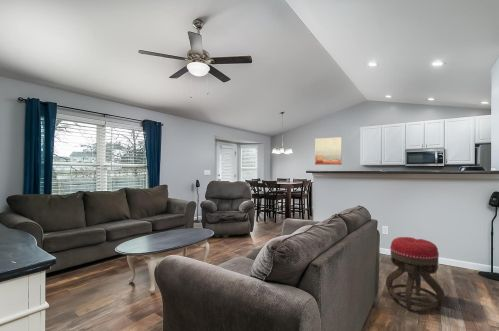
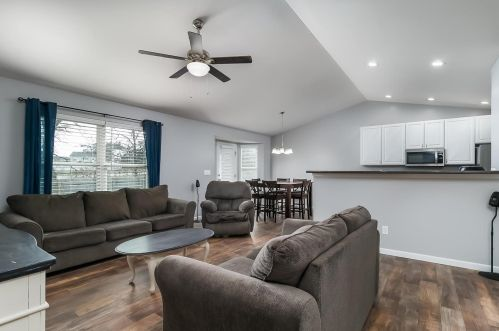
- ottoman (413, 271)
- wall art (327, 151)
